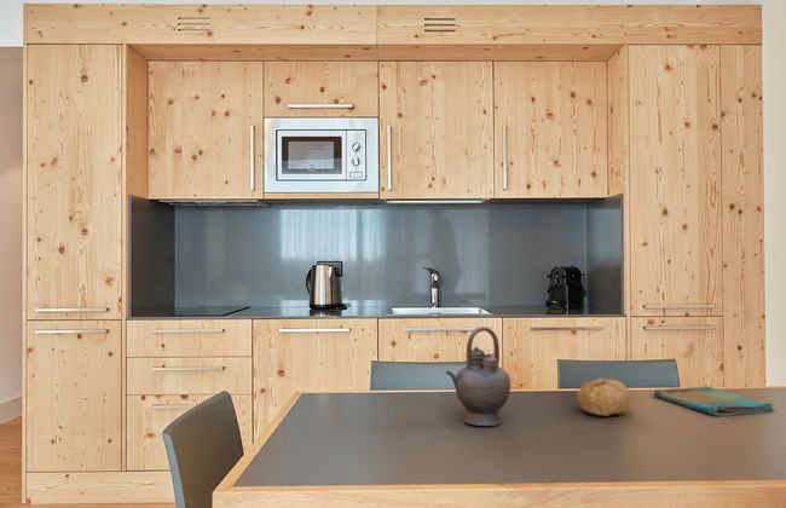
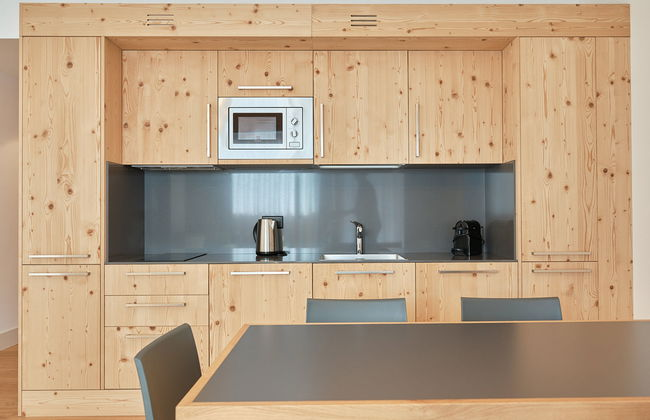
- teapot (476, 375)
- dish towel (710, 399)
- fruit (603, 396)
